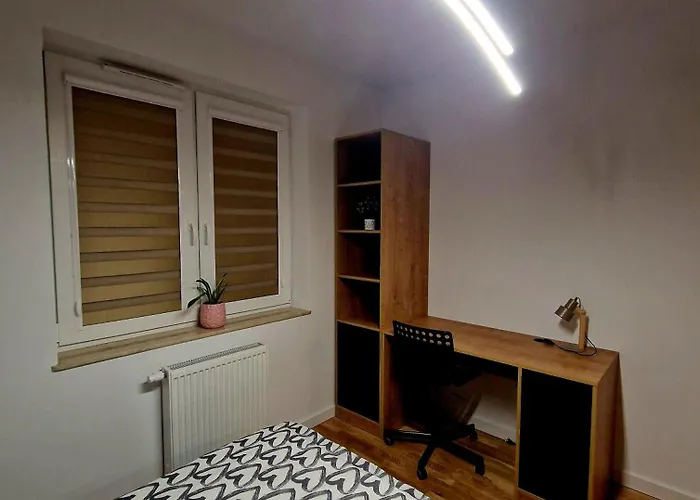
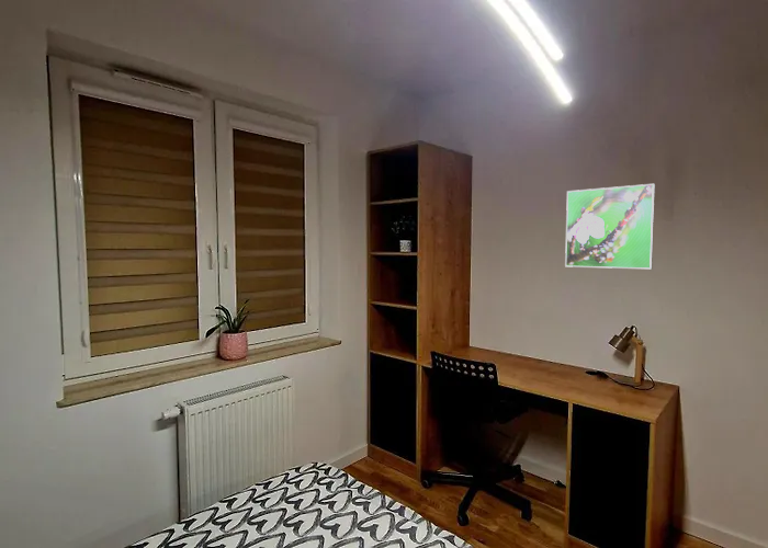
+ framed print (607, 228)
